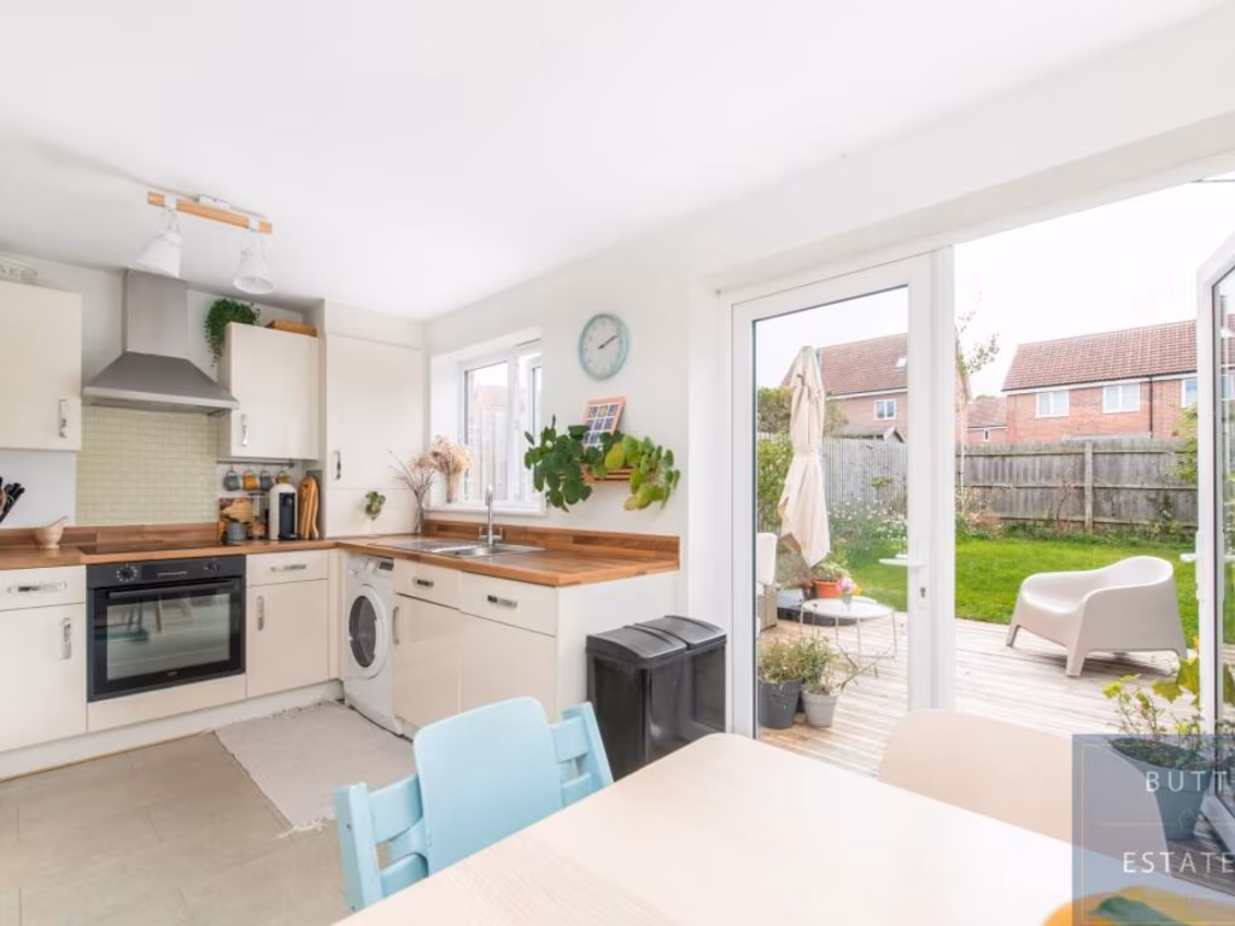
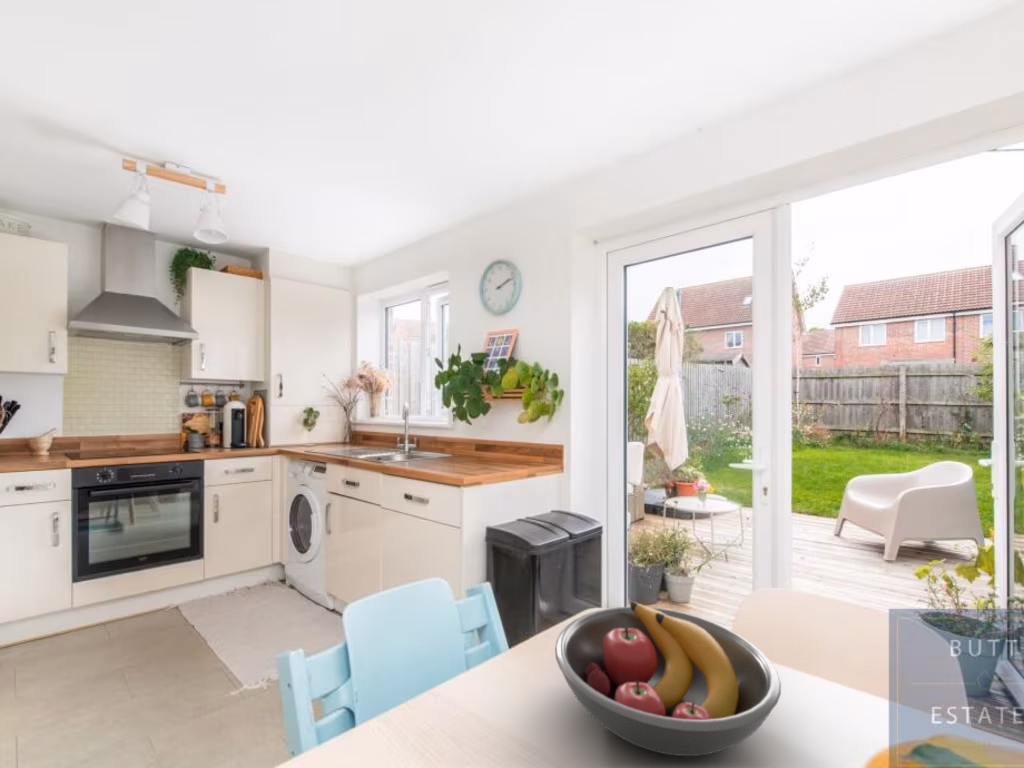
+ fruit bowl (660, 675)
